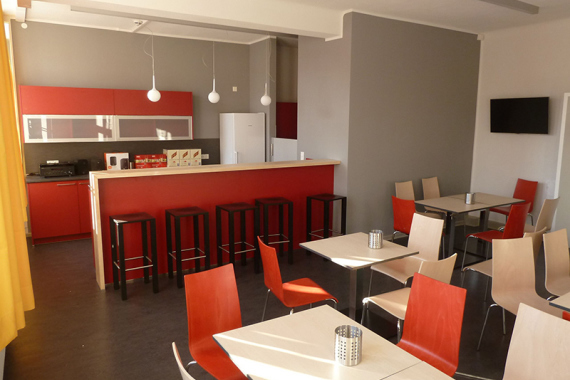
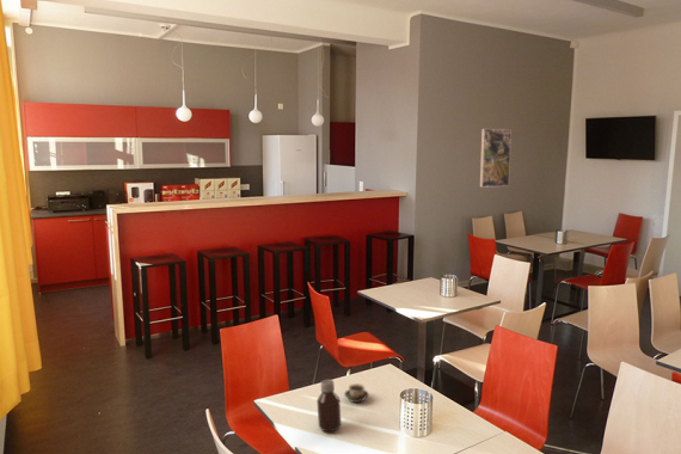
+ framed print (495, 158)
+ bottle (329, 404)
+ cup (356, 393)
